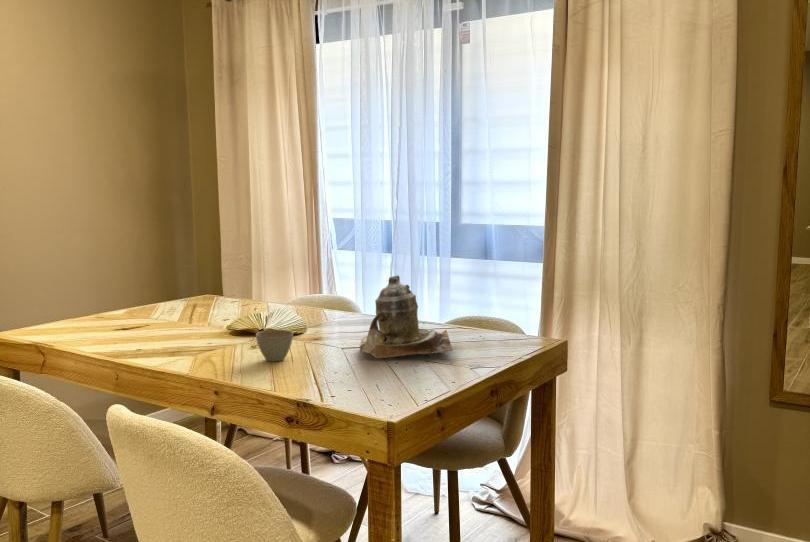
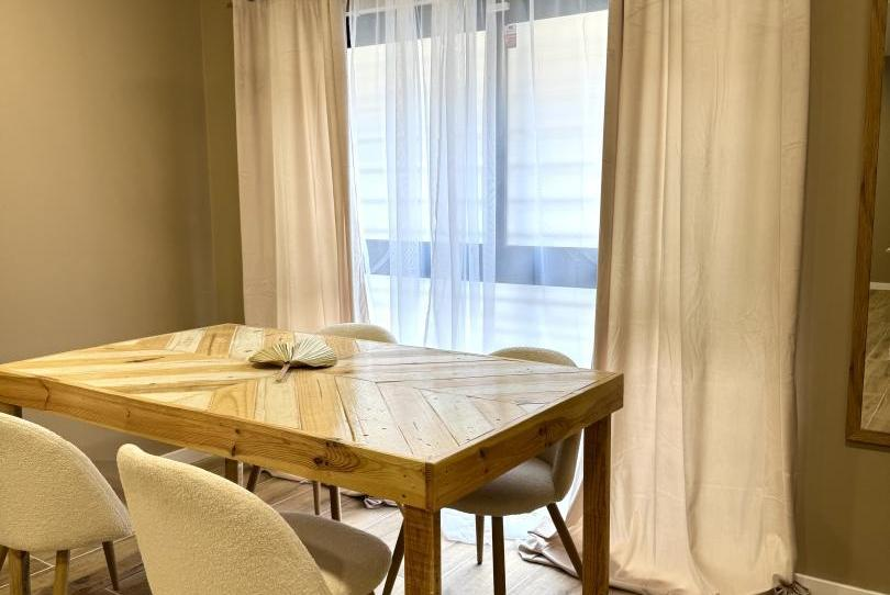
- teapot (405, 312)
- flower pot (275, 346)
